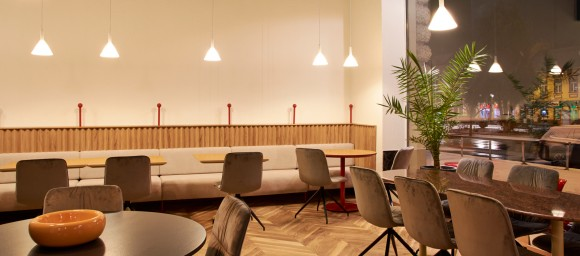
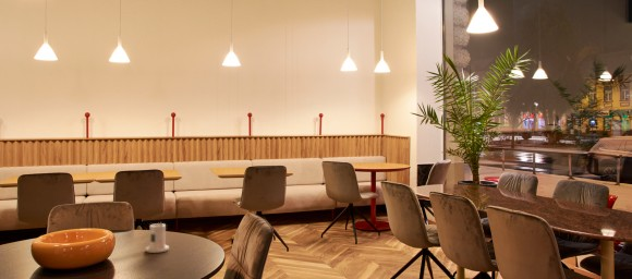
+ candle (157, 235)
